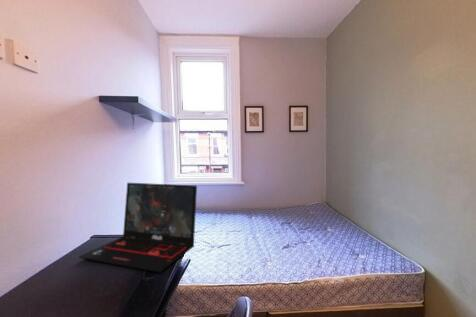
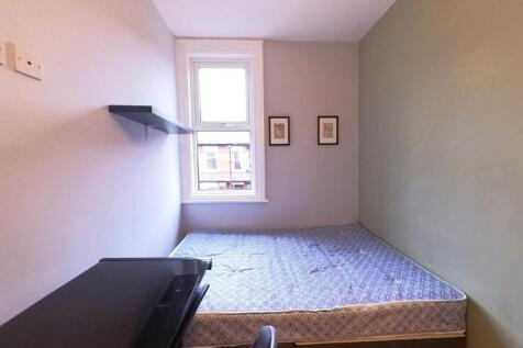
- laptop (141, 220)
